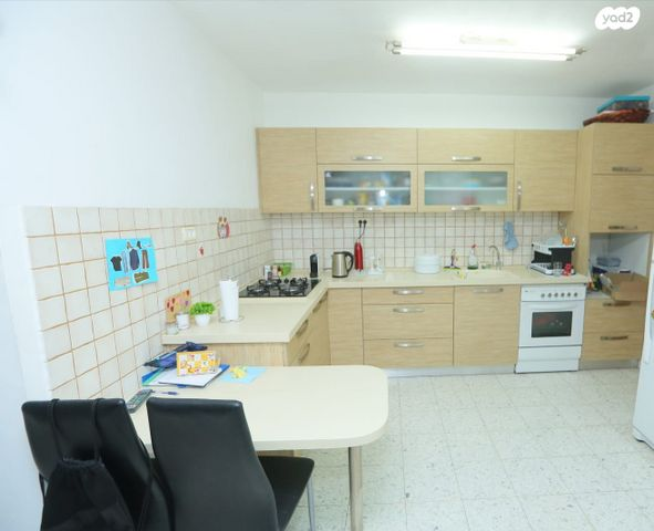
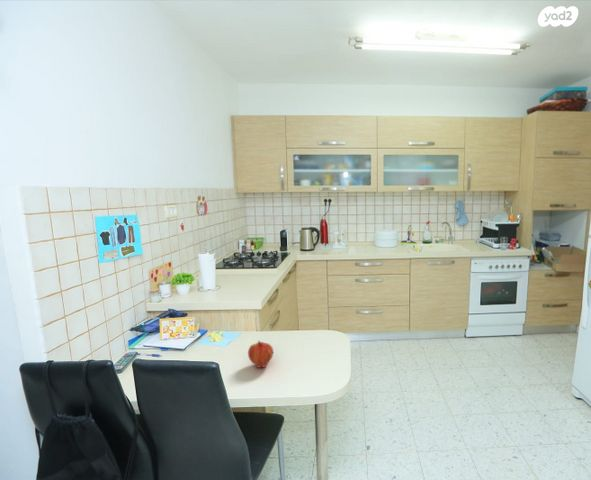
+ fruit (260, 353)
